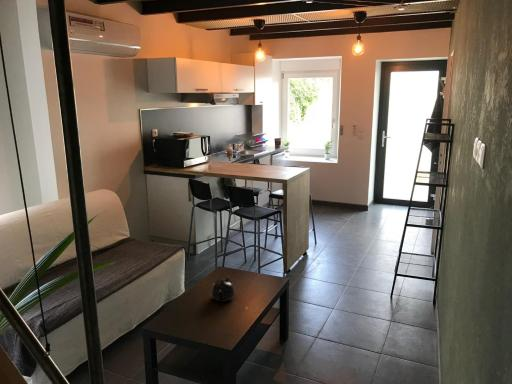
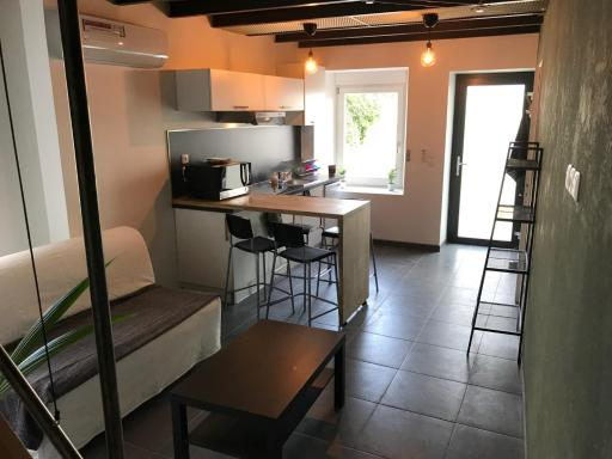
- teapot (223, 288)
